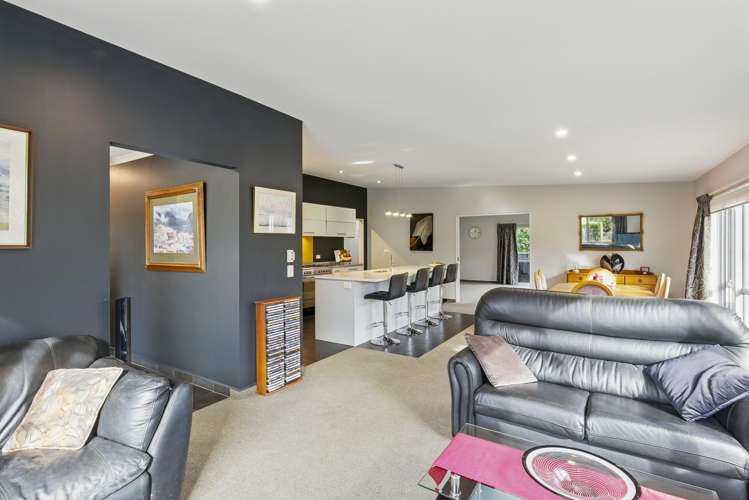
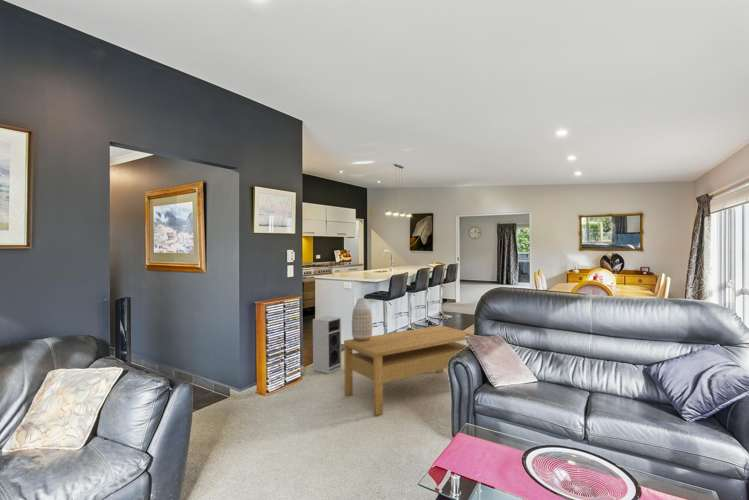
+ vase (361, 319)
+ speaker (327, 343)
+ coffee table (413, 363)
